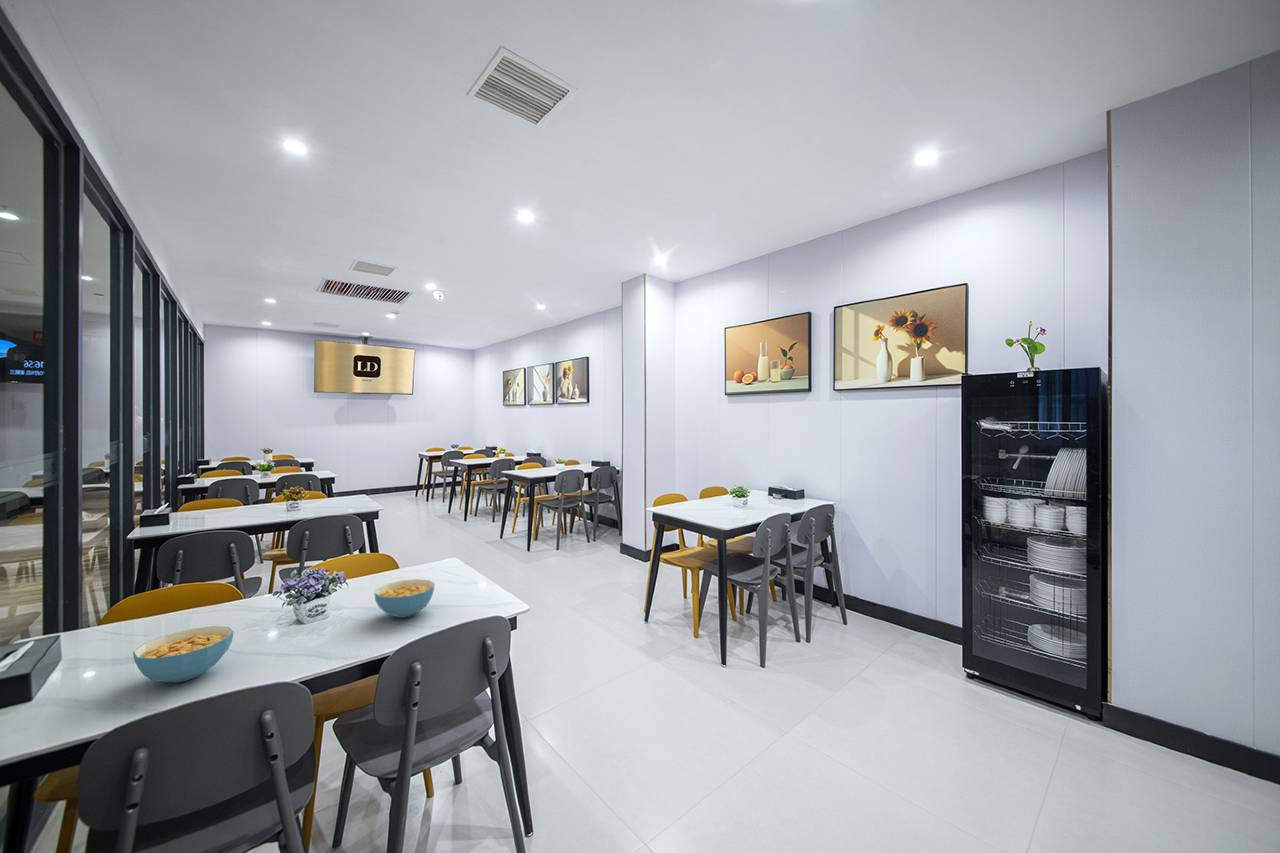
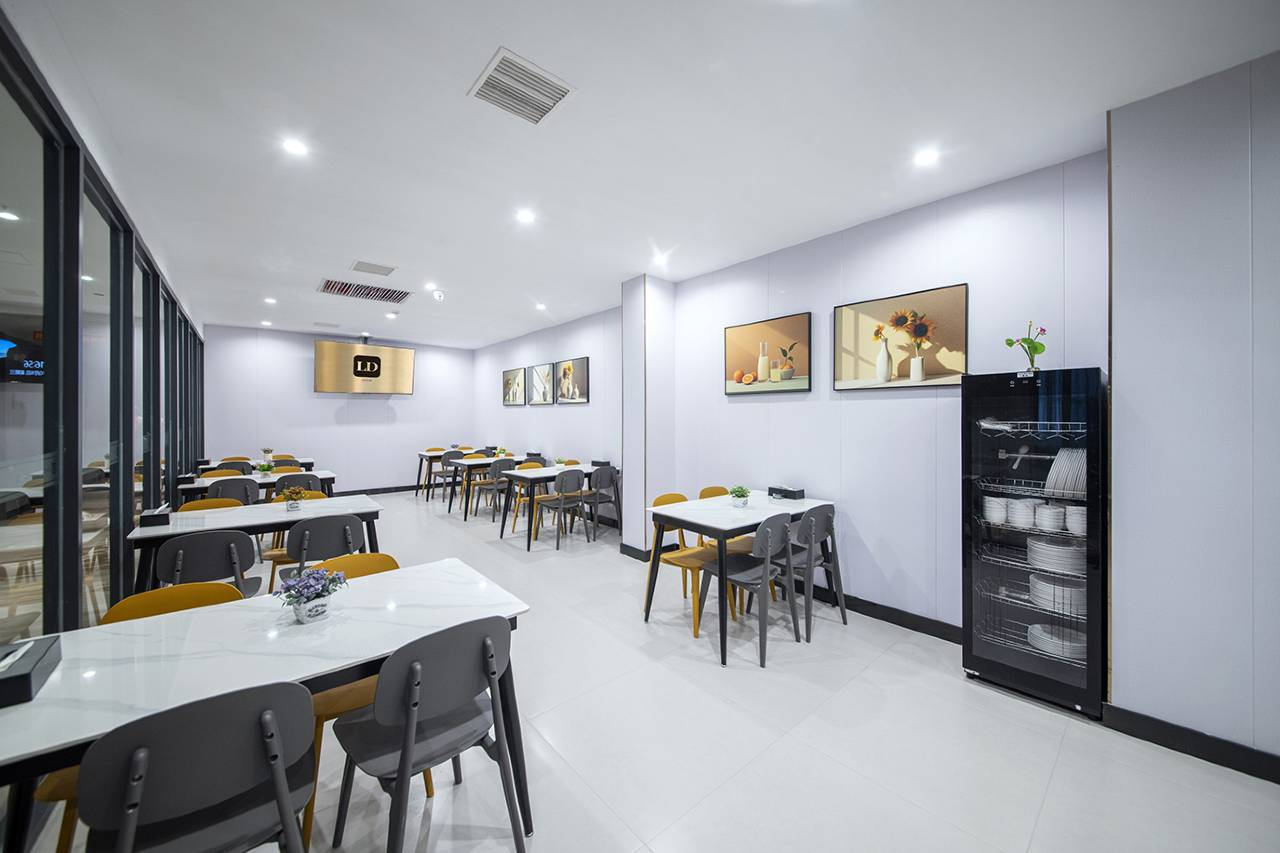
- cereal bowl (405, 601)
- cereal bowl (185, 658)
